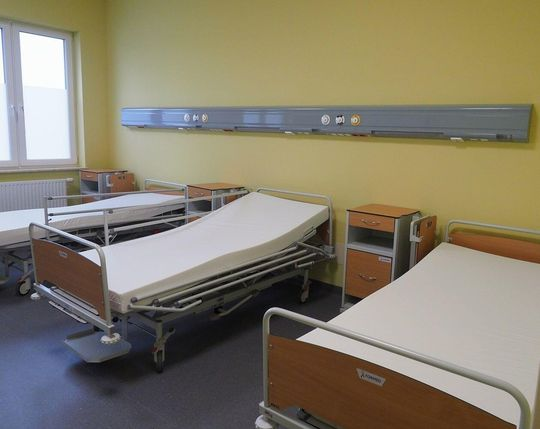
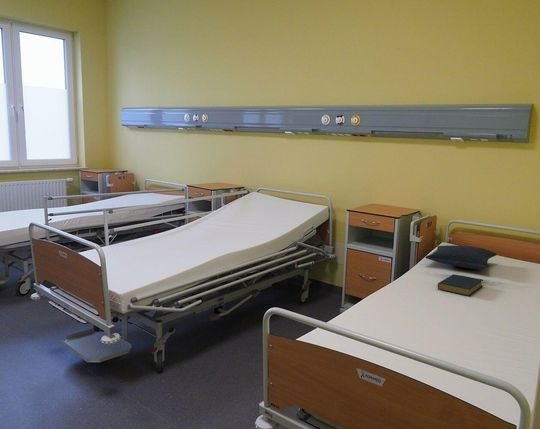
+ pillow (461, 255)
+ hardback book (460, 284)
